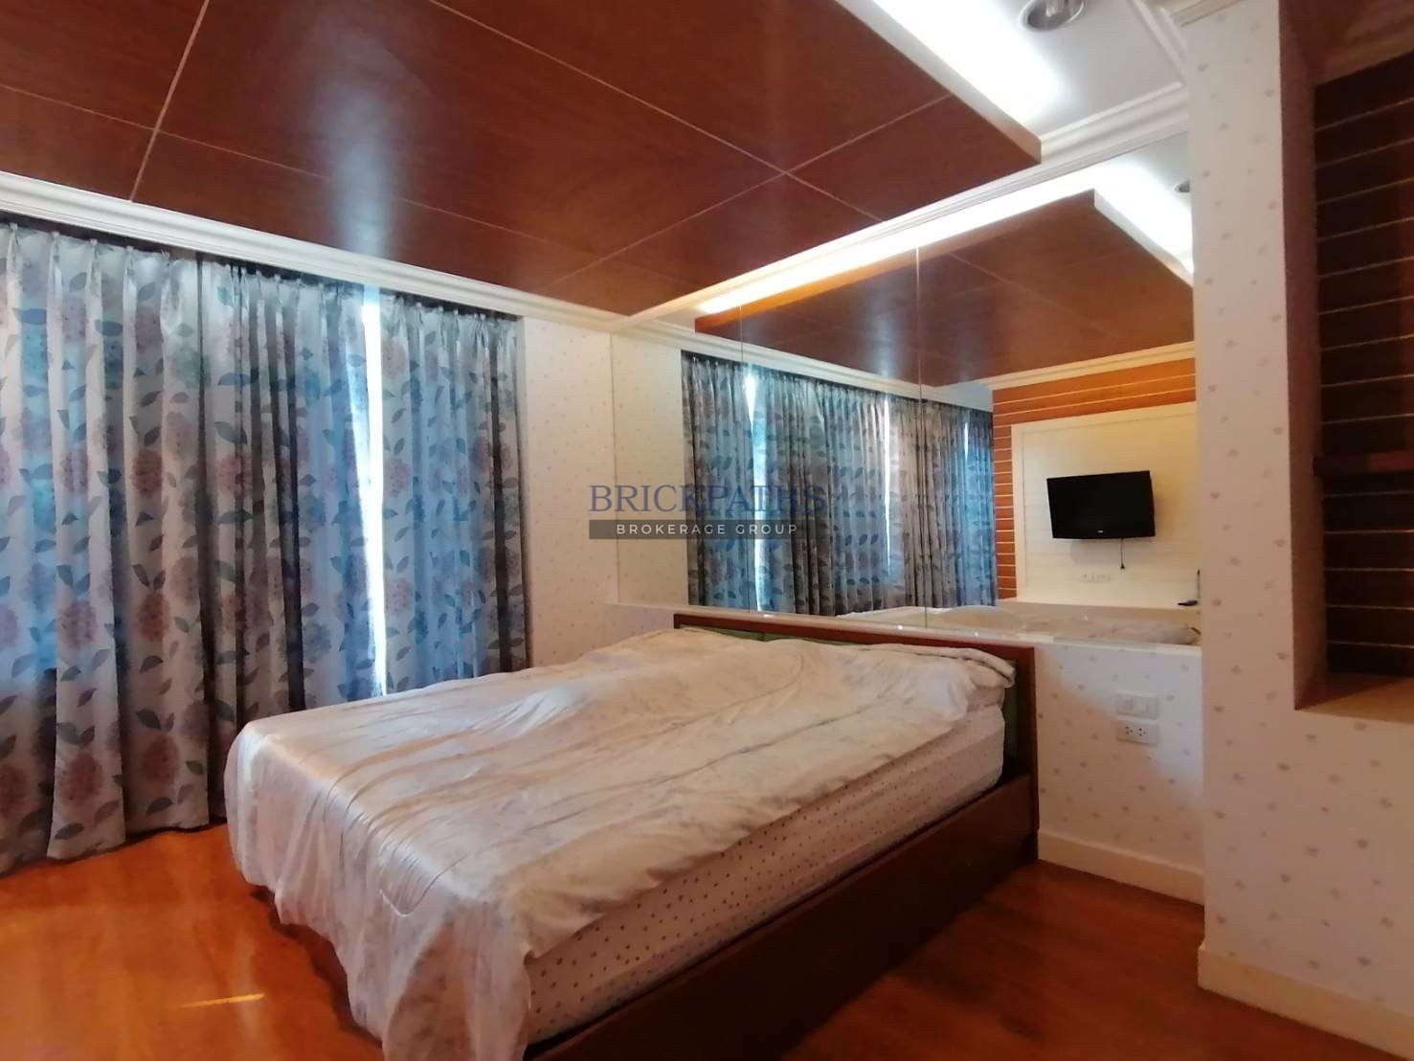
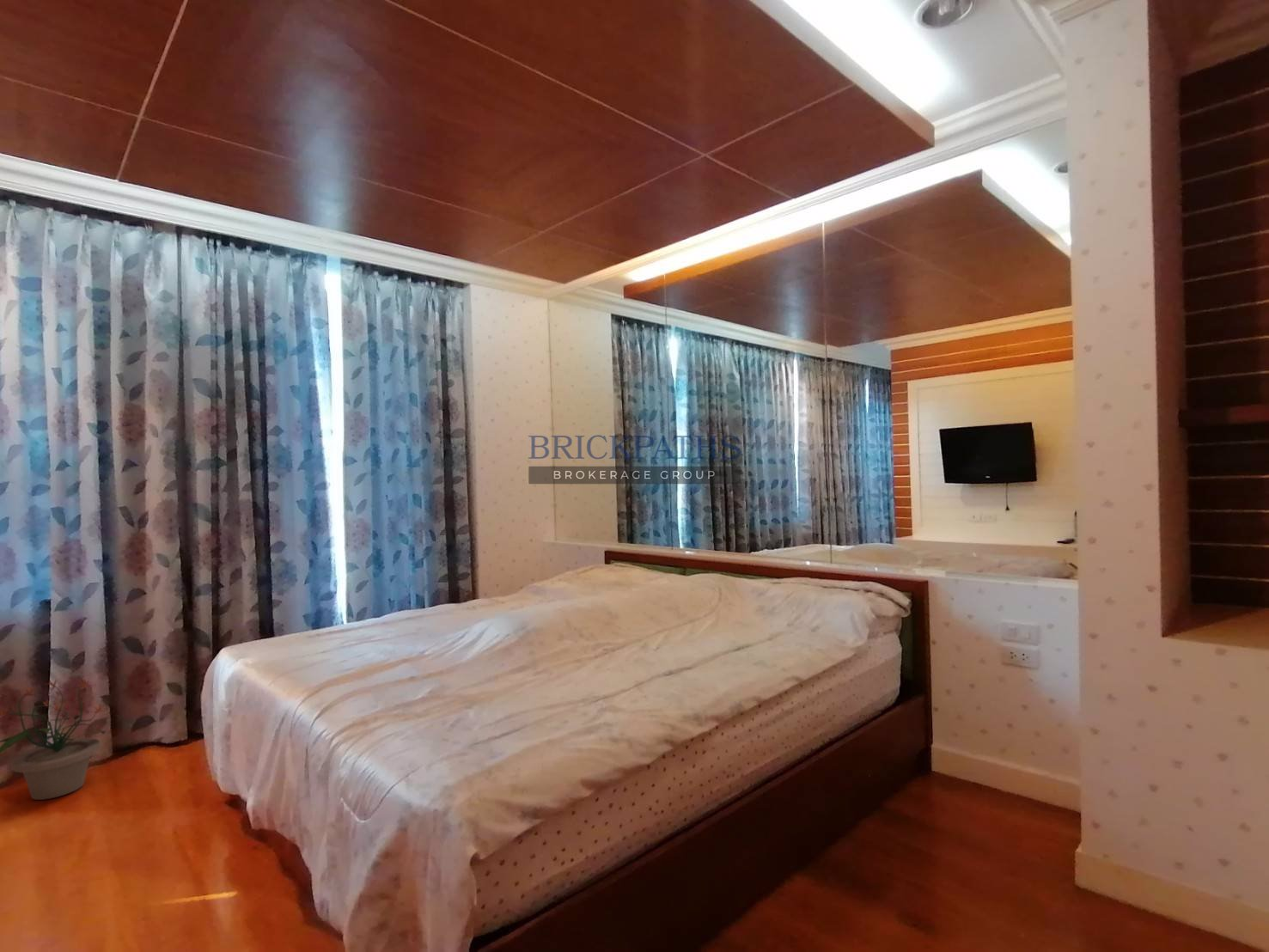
+ potted plant (53, 736)
